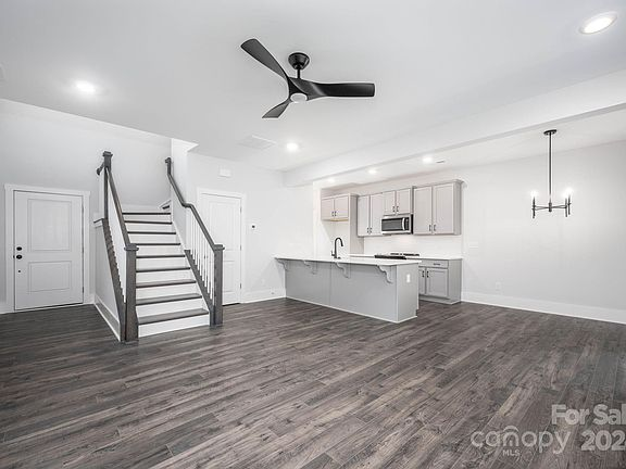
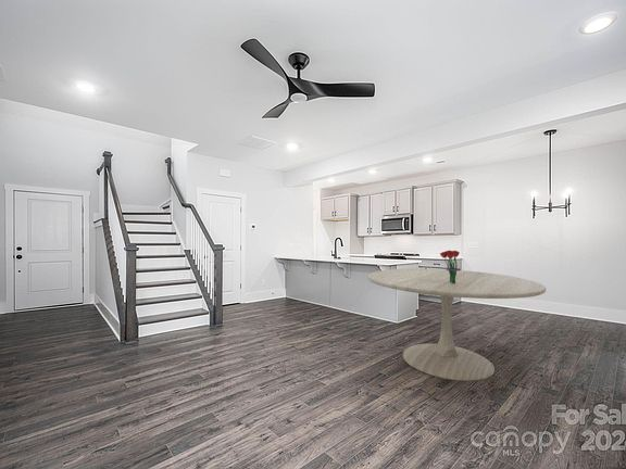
+ dining table (447, 319)
+ bouquet (451, 266)
